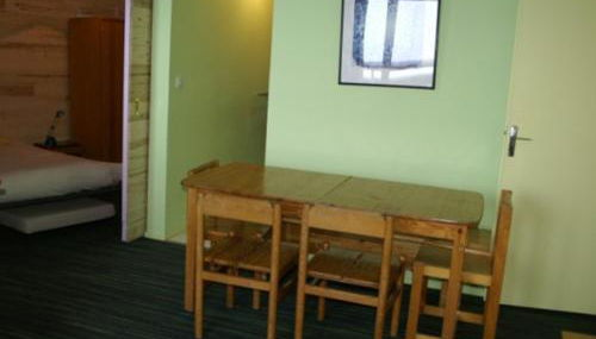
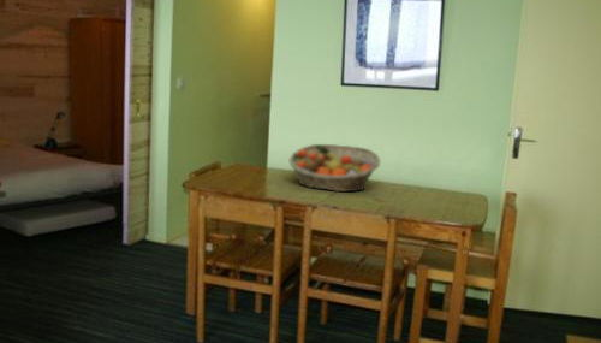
+ fruit basket (333, 166)
